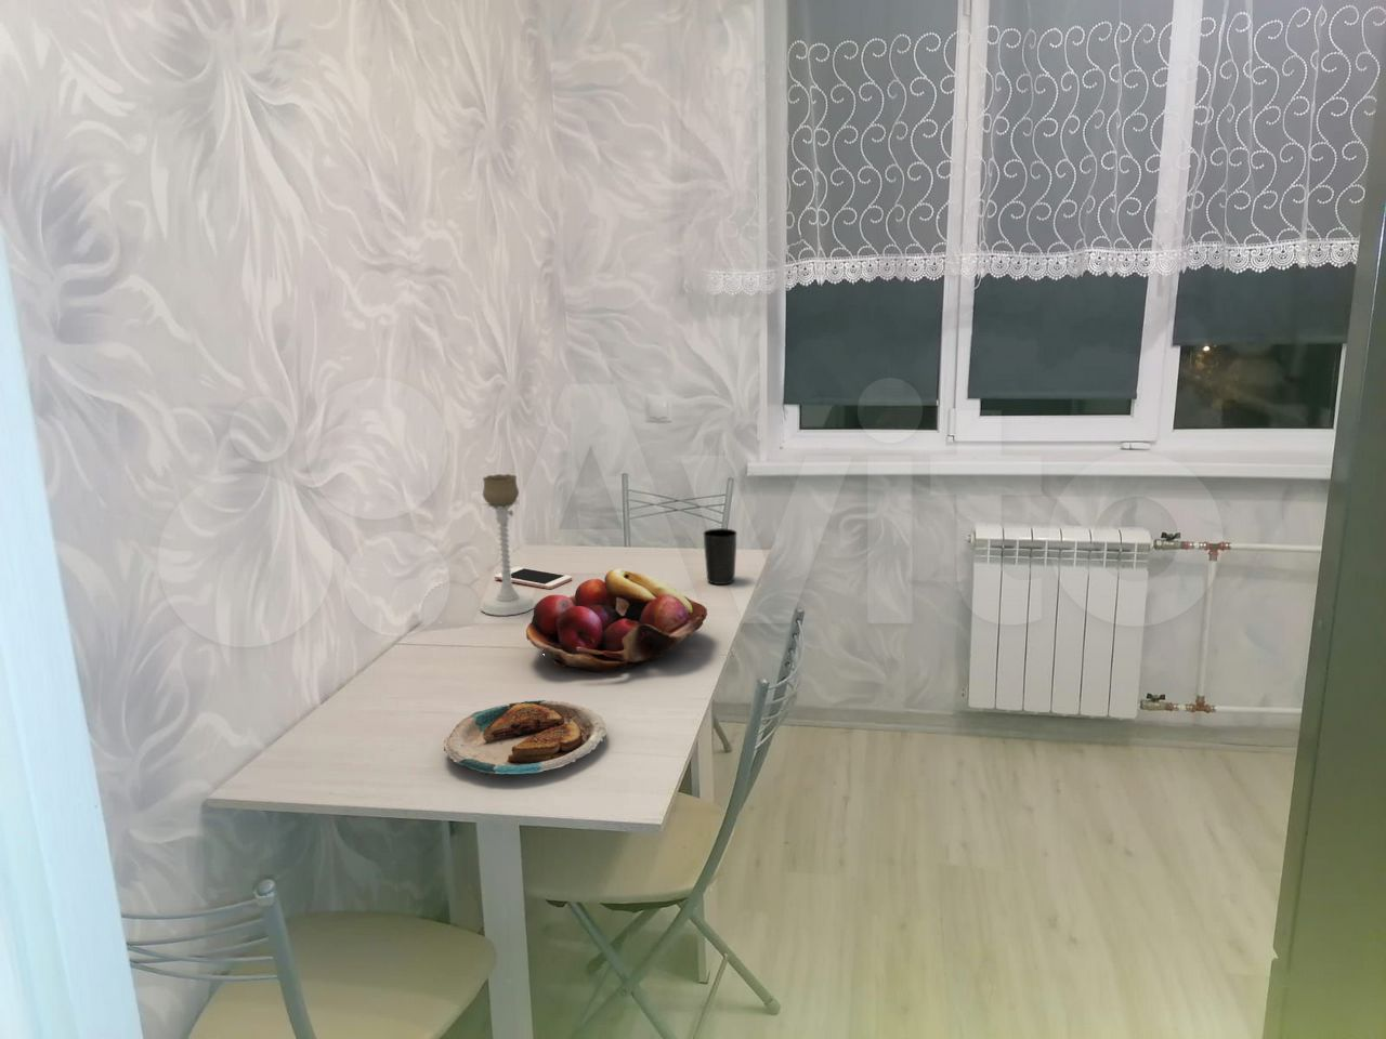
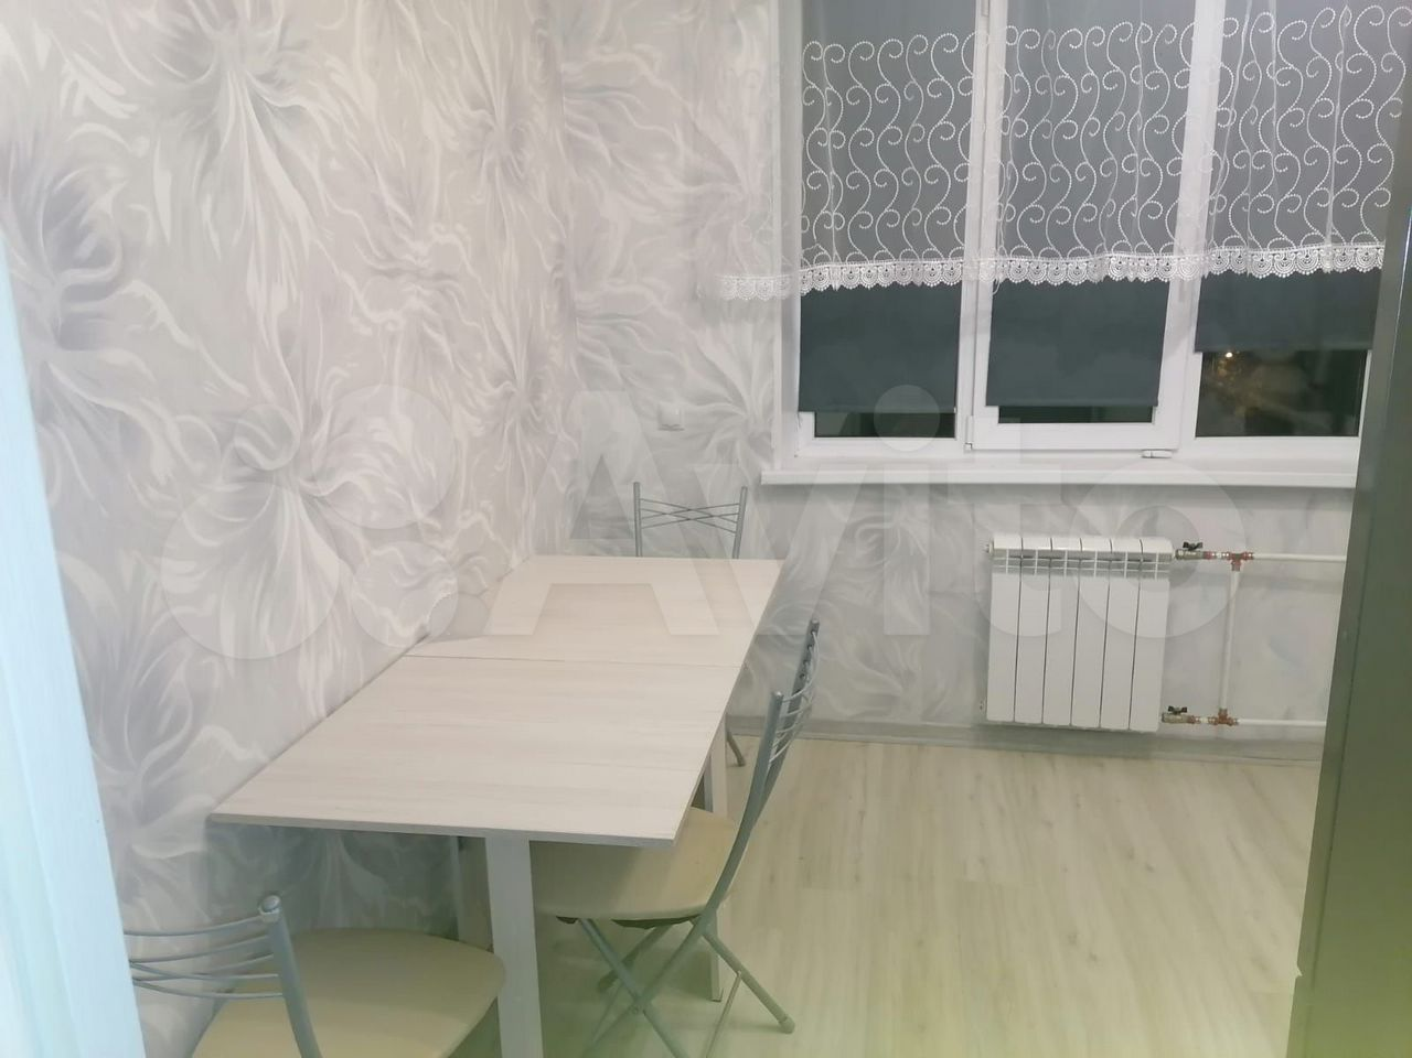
- cup (720, 557)
- cell phone (533, 577)
- plate (523, 735)
- fruit basket (619, 614)
- candle holder (503, 542)
